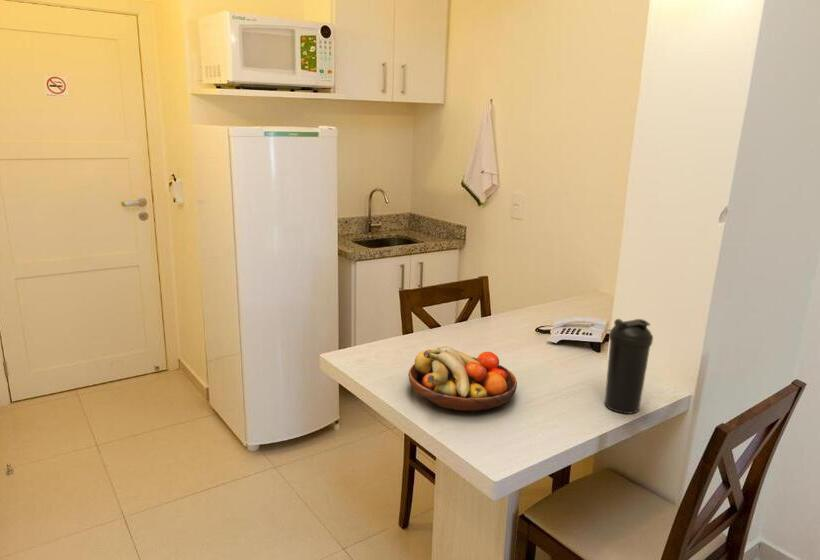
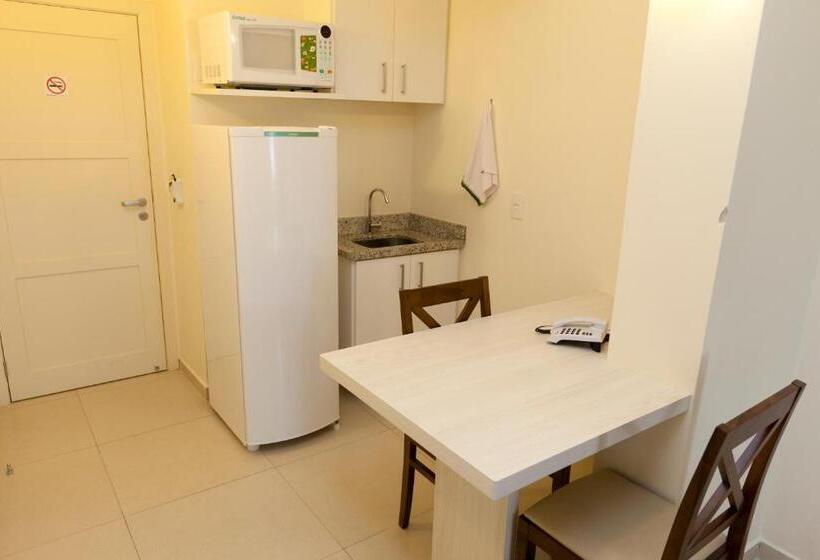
- water bottle (627, 364)
- fruit bowl (462, 371)
